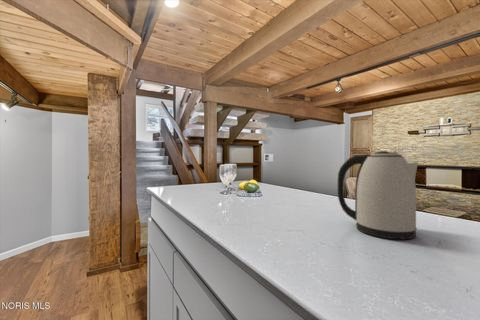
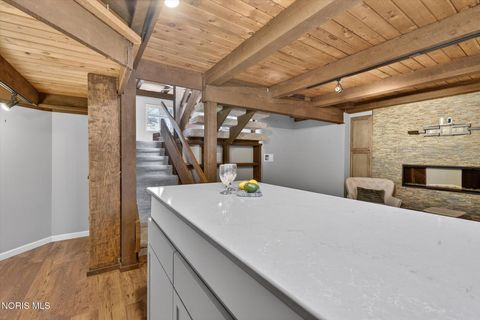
- kettle (373, 189)
